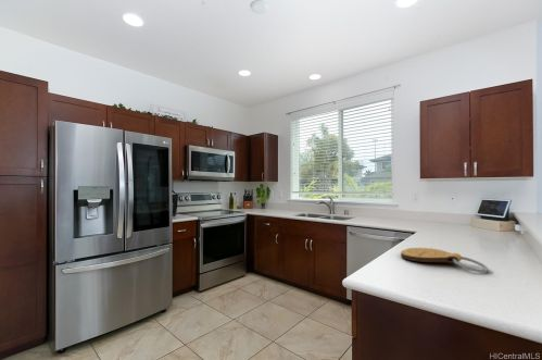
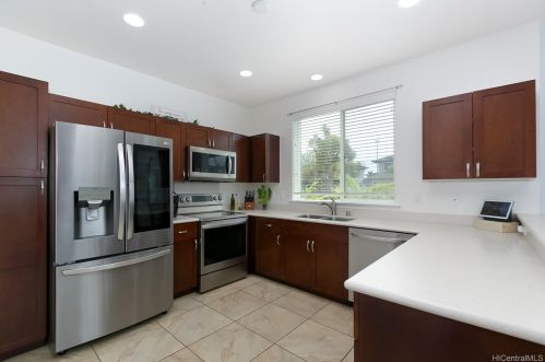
- key chain (441, 257)
